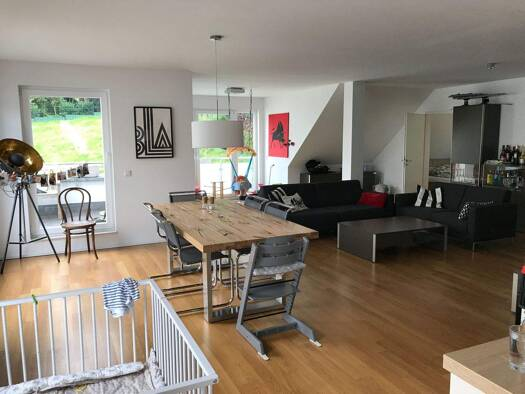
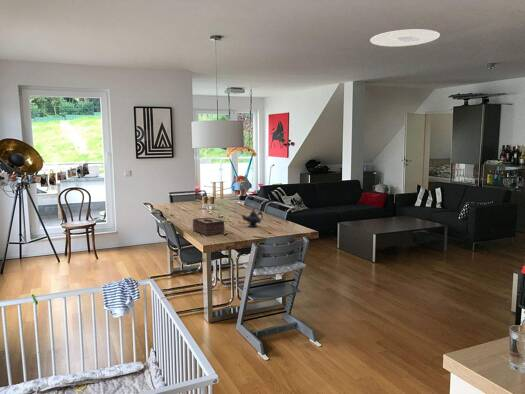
+ teapot (252, 217)
+ tissue box (208, 226)
+ ceiling light (404, 35)
